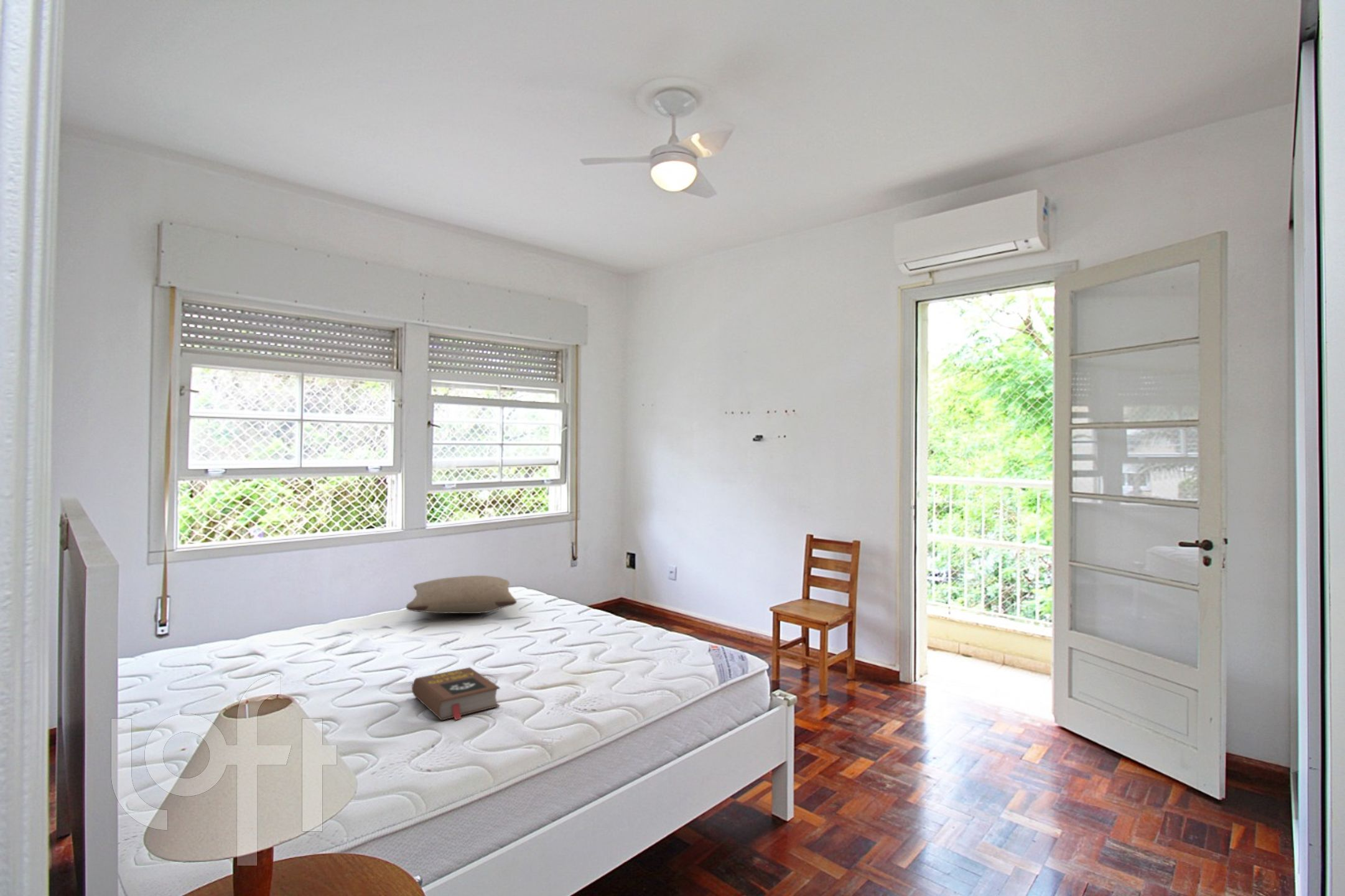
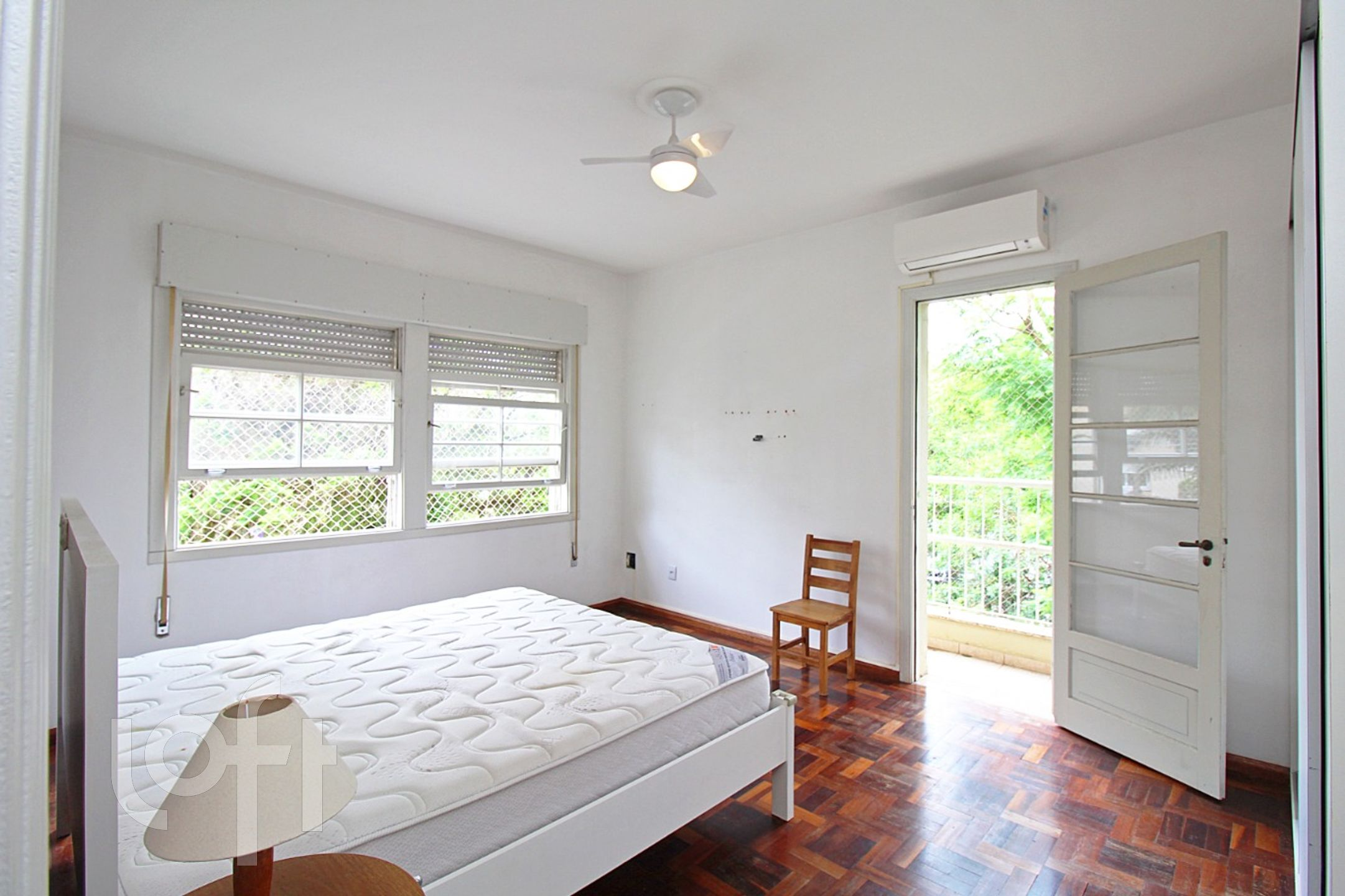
- book (456, 693)
- pillow (462, 594)
